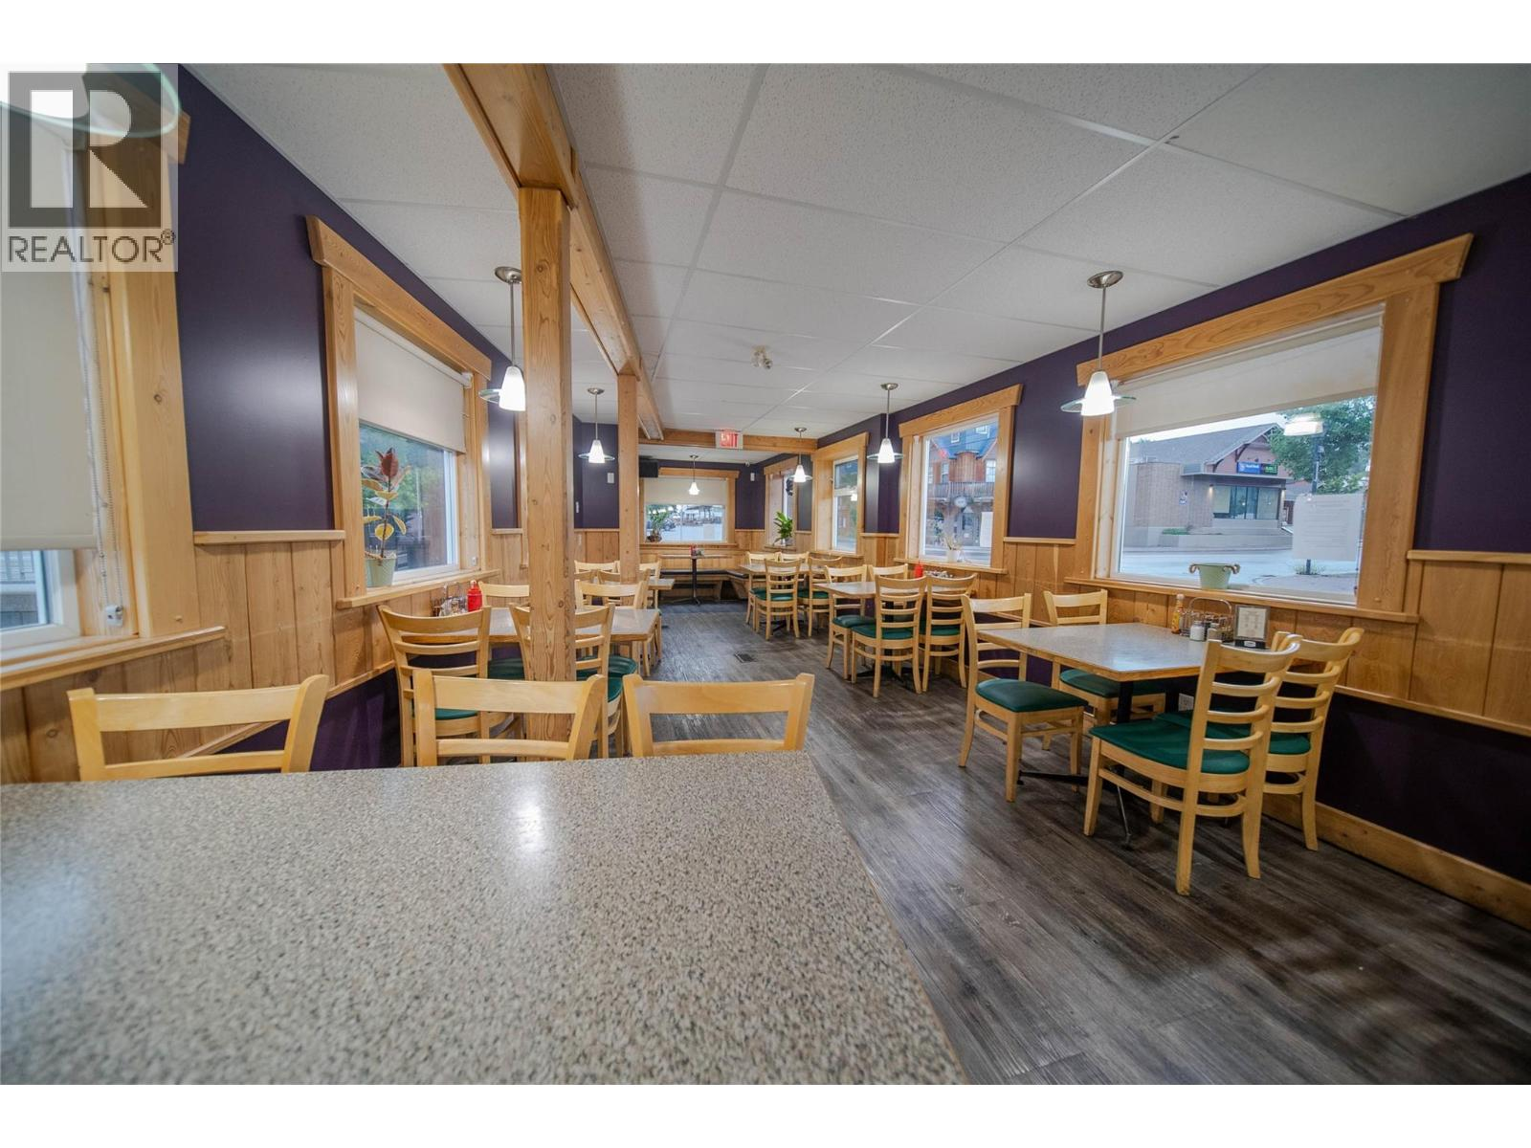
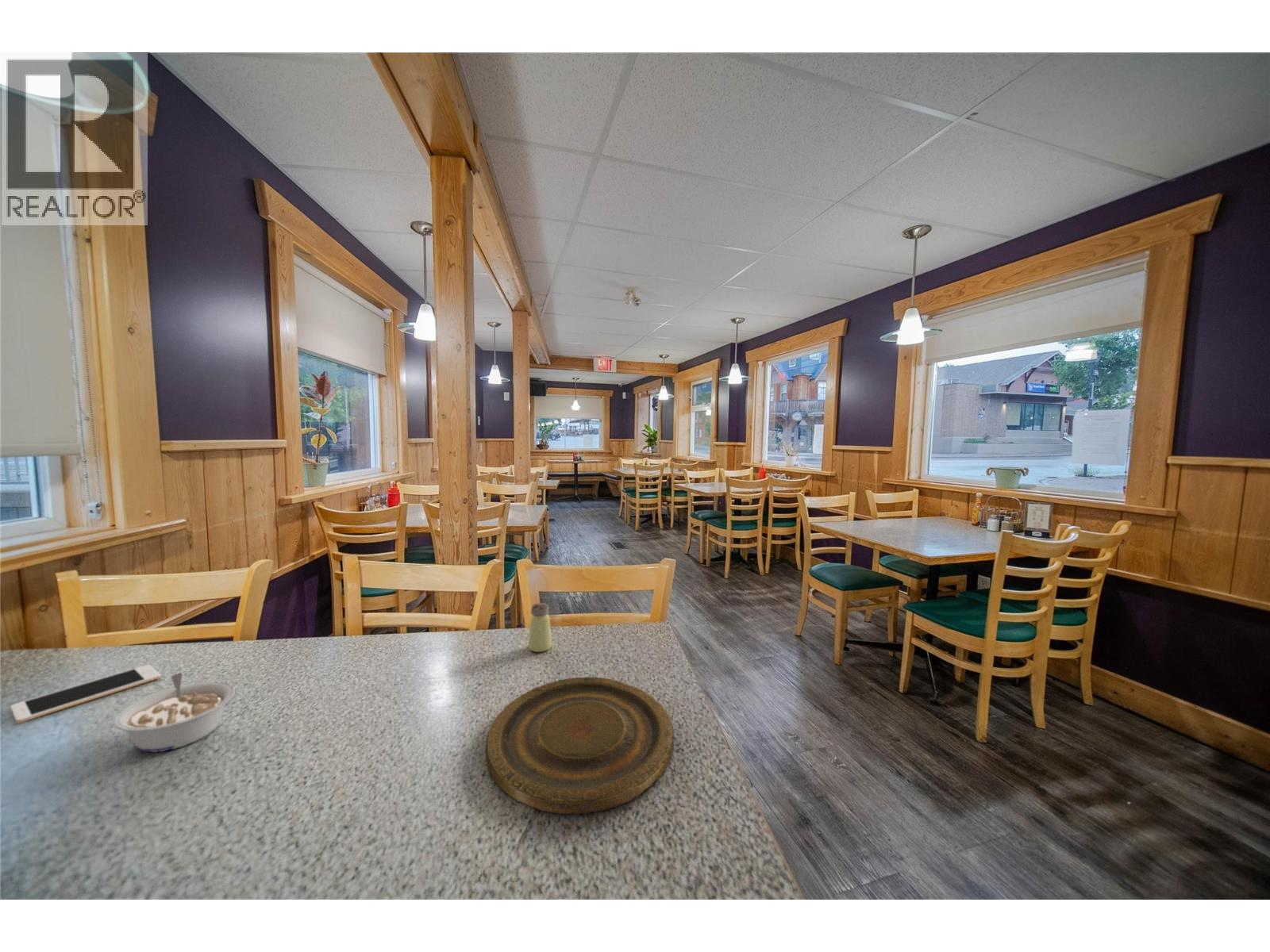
+ saltshaker (540, 626)
+ plate (582, 731)
+ legume (175, 715)
+ cell phone (90, 690)
